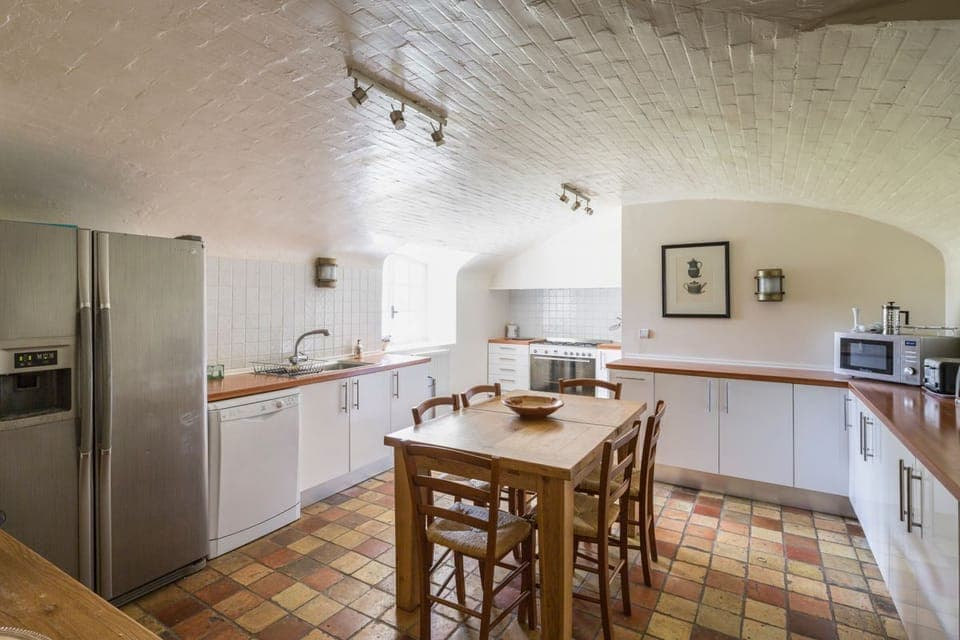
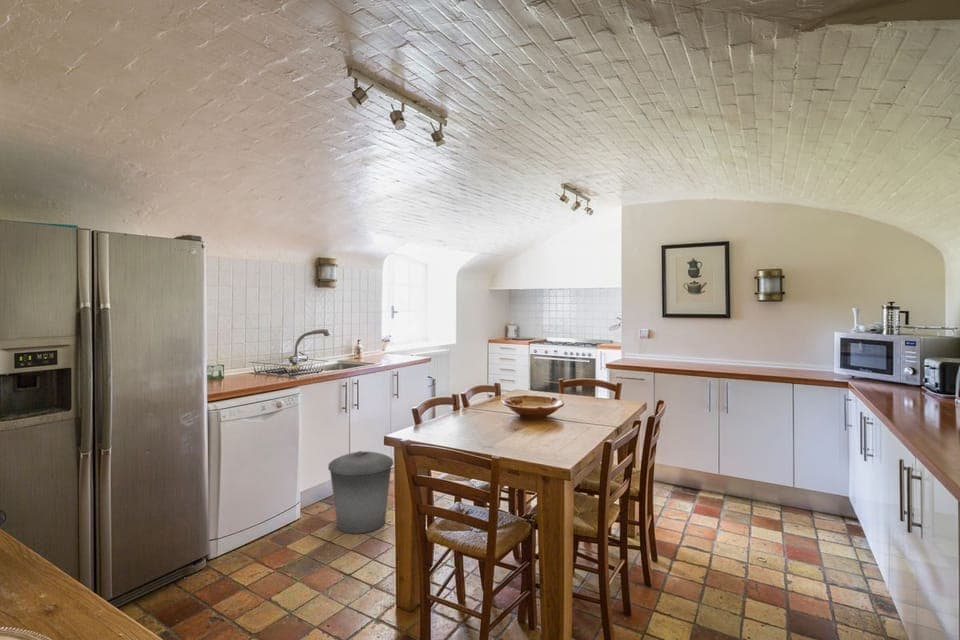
+ trash can (361, 487)
